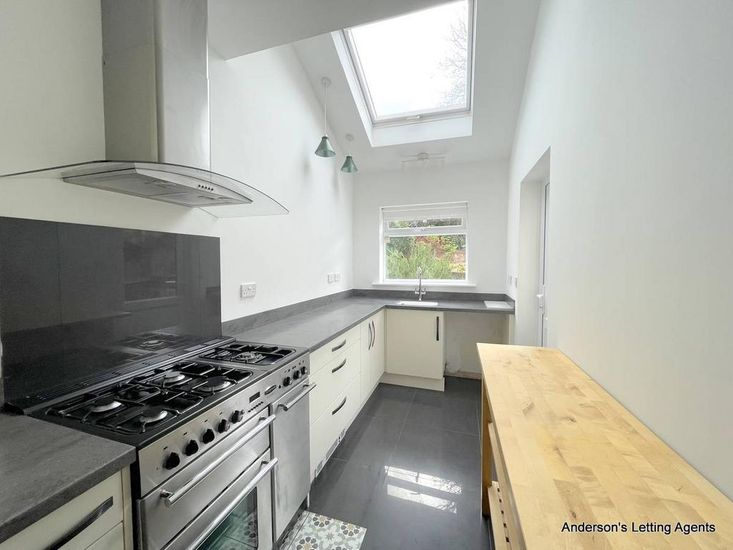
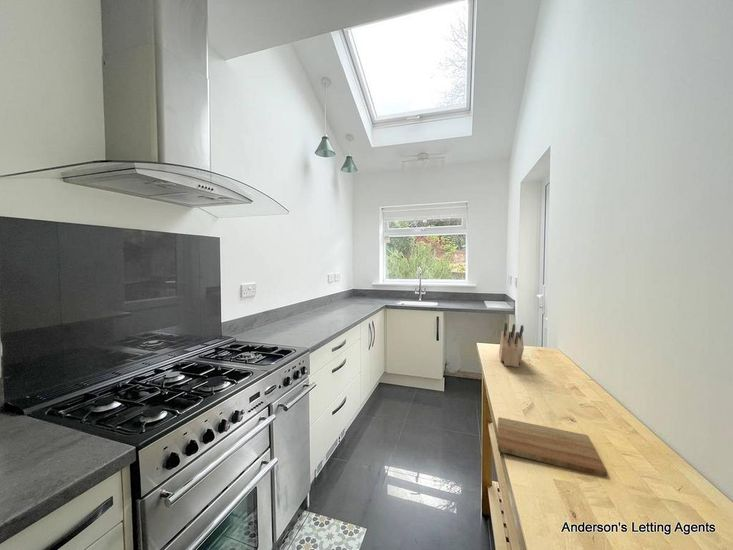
+ cutting board (544, 442)
+ knife block (511, 341)
